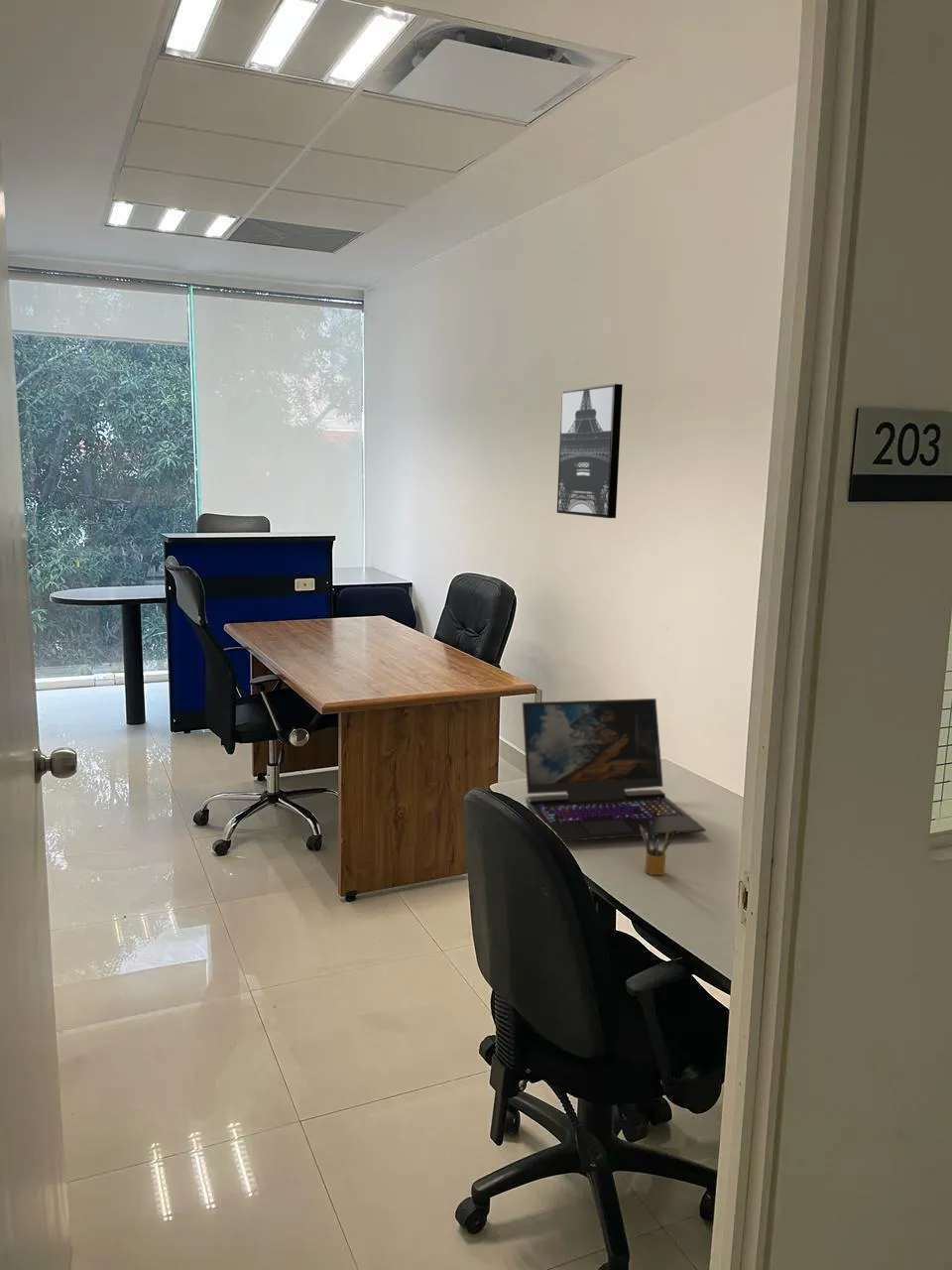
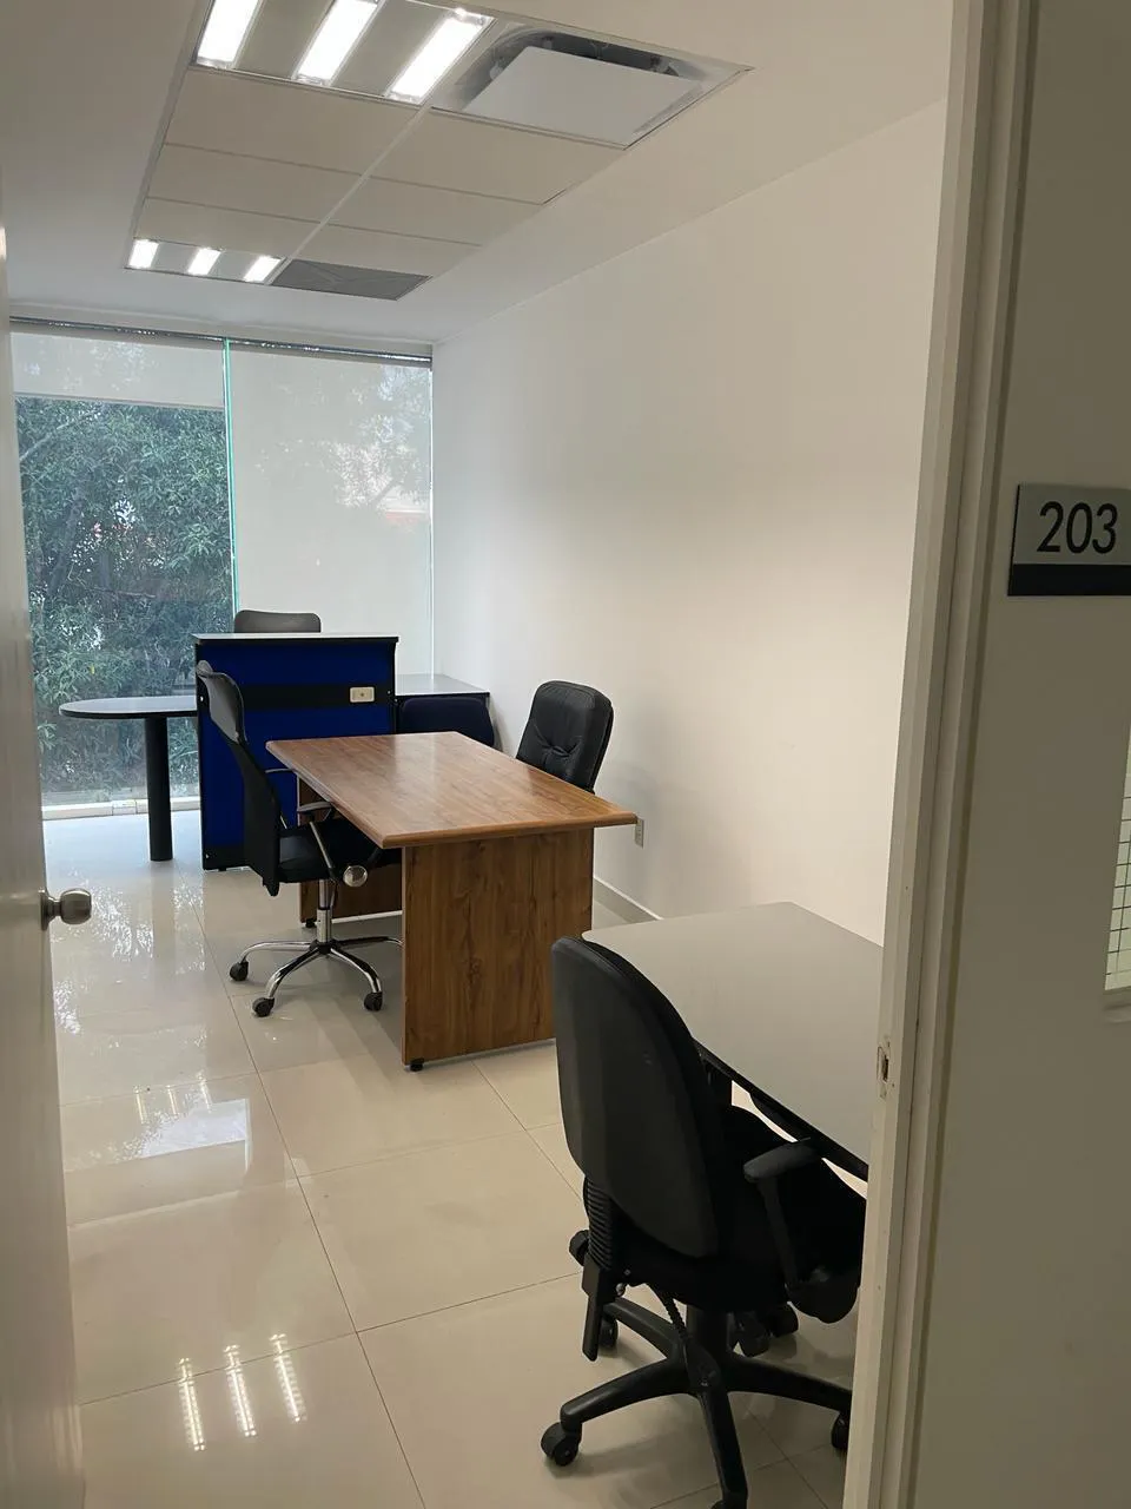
- wall art (587, 451)
- laptop (610, 766)
- pencil box (656, 847)
